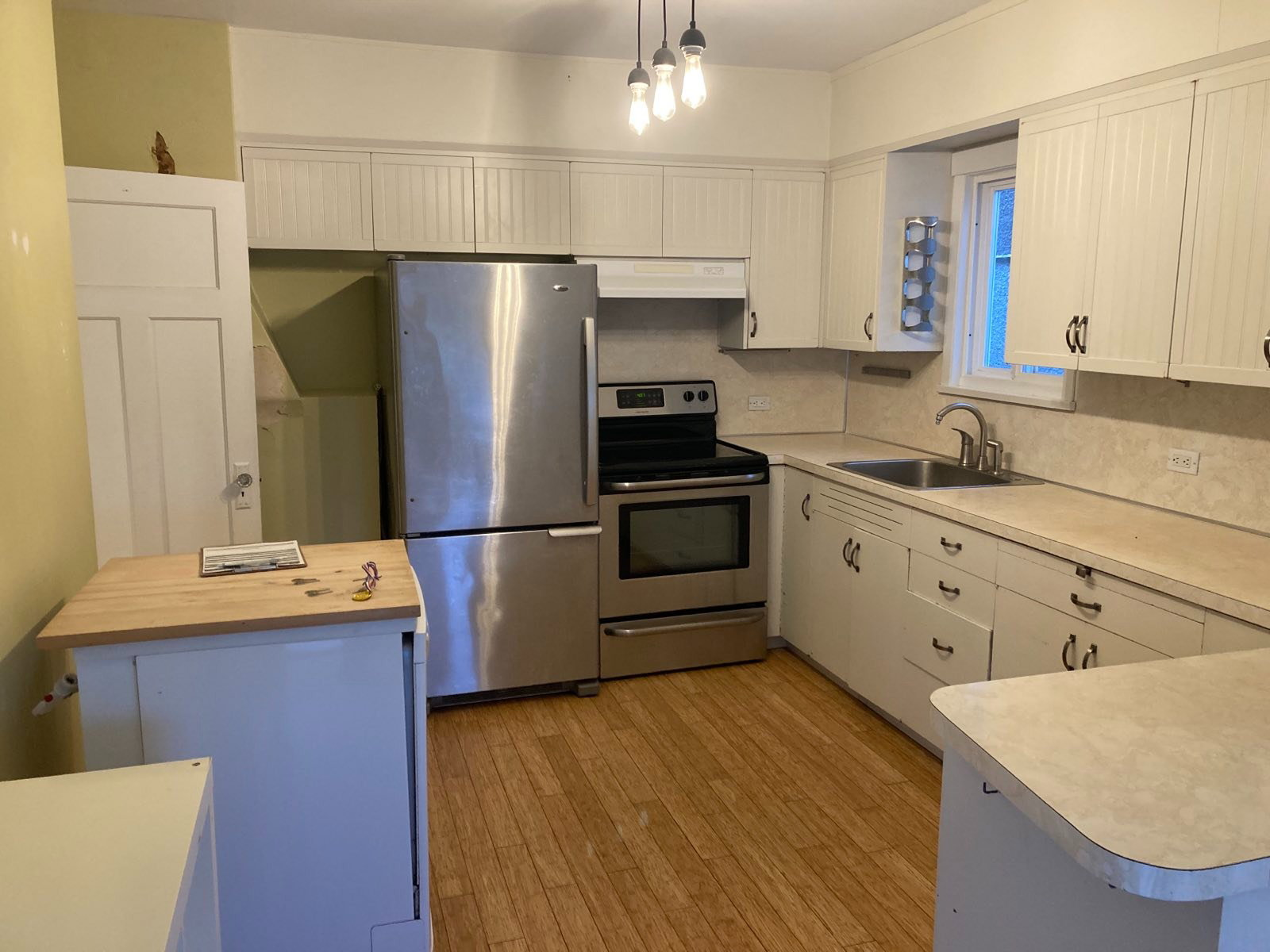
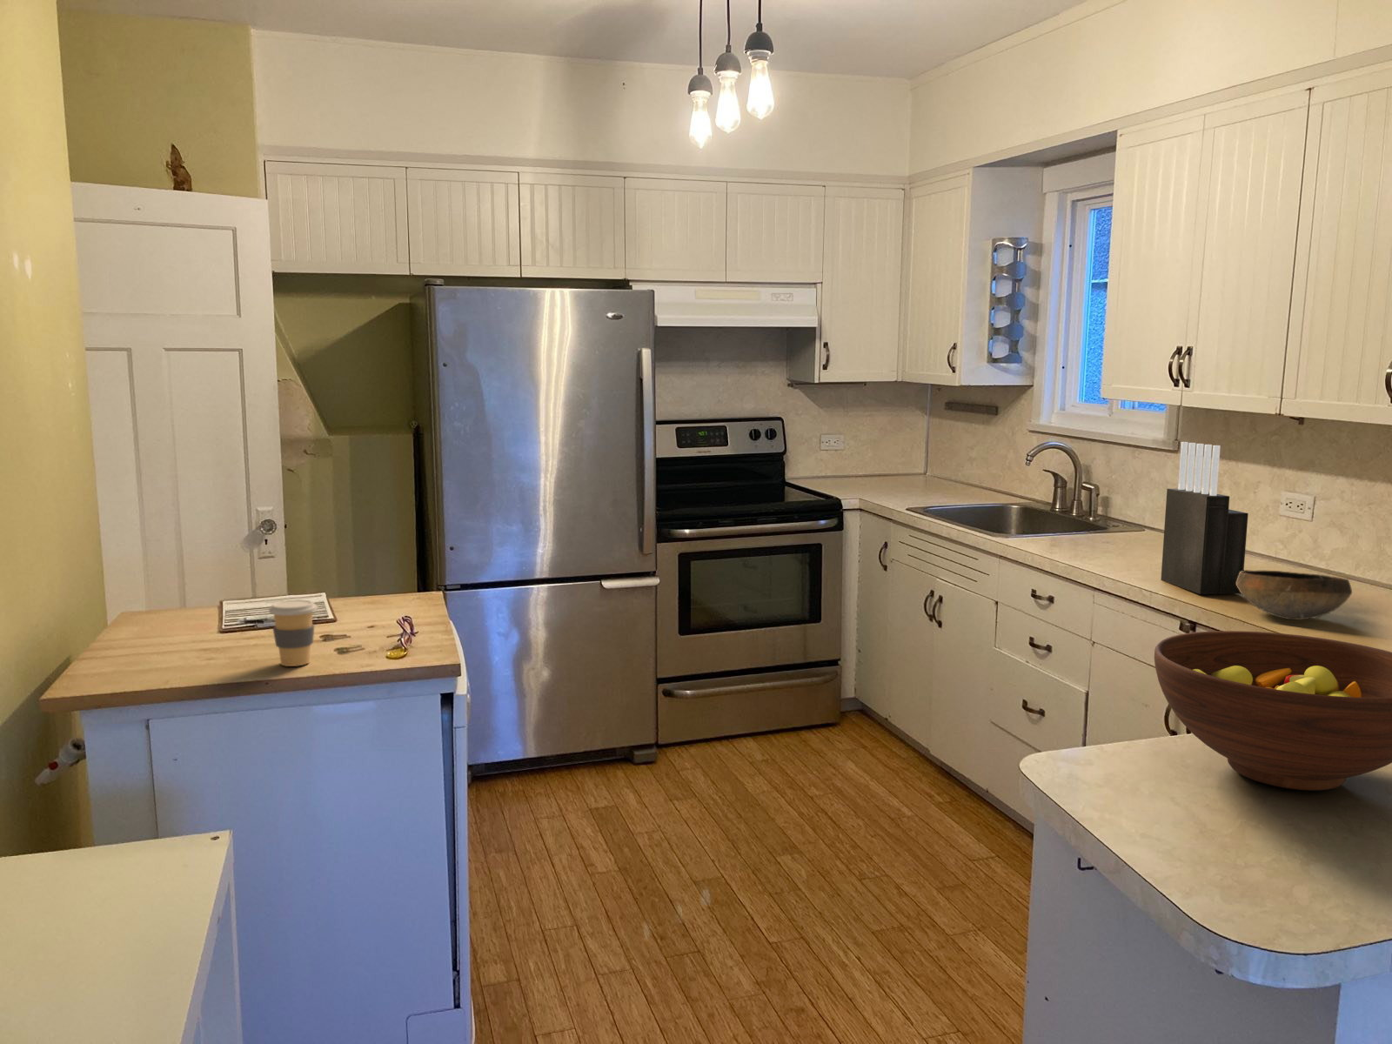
+ bowl (1291, 594)
+ coffee cup (293, 633)
+ fruit bowl (1289, 717)
+ knife block (1209, 515)
